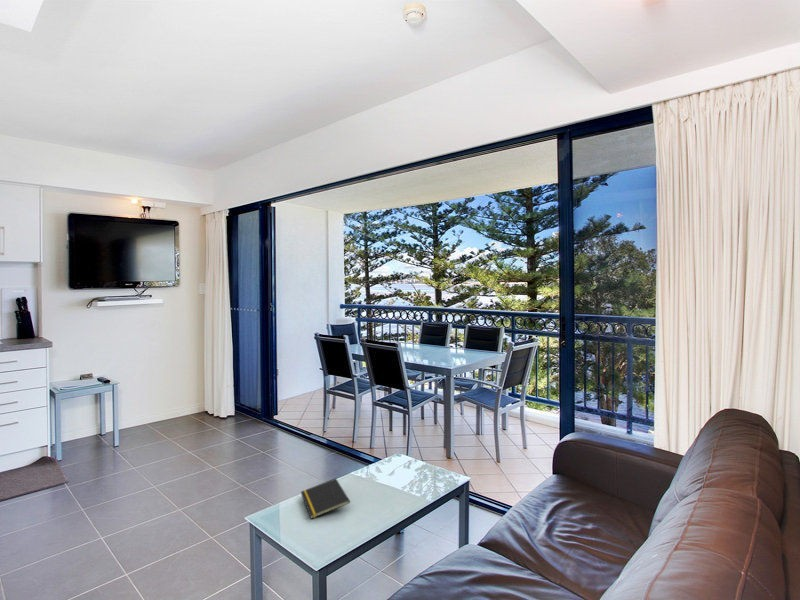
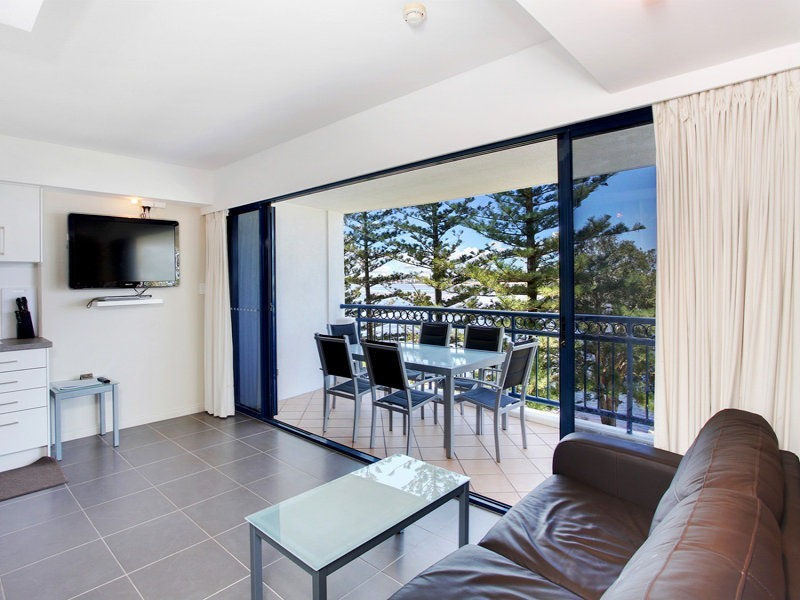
- notepad (324, 497)
